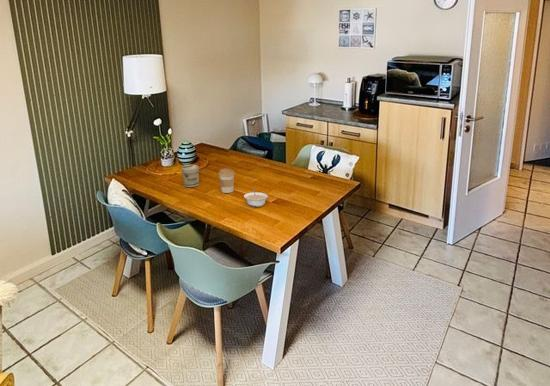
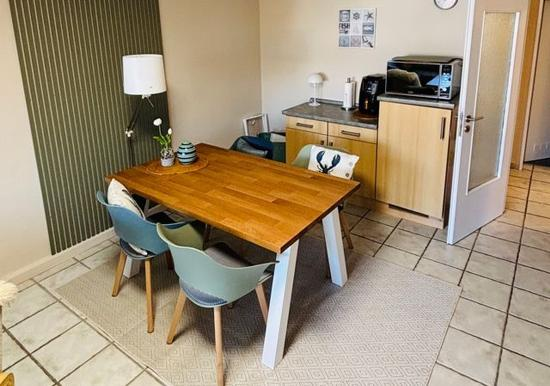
- jar (190, 175)
- legume (255, 198)
- coffee cup (226, 180)
